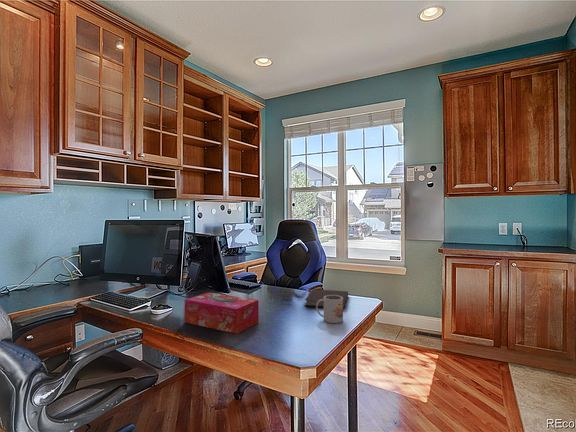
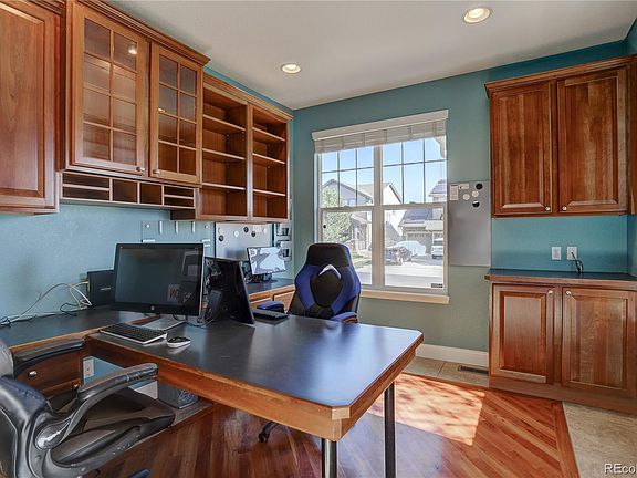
- tissue box (221, 311)
- mug (329, 308)
- notebook (326, 295)
